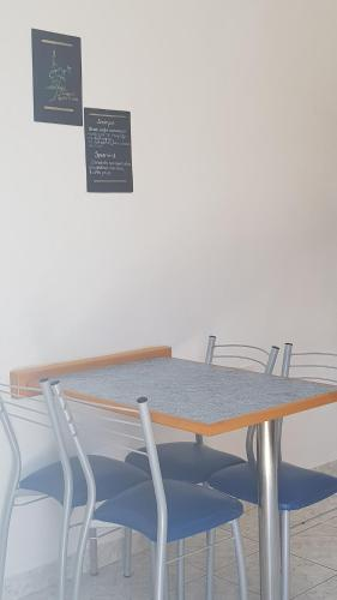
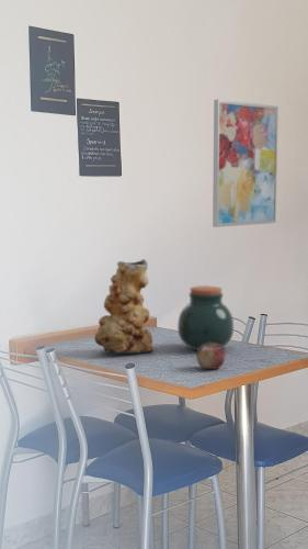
+ vase (123, 306)
+ apple (210, 354)
+ jar (205, 317)
+ wall art (246, 165)
